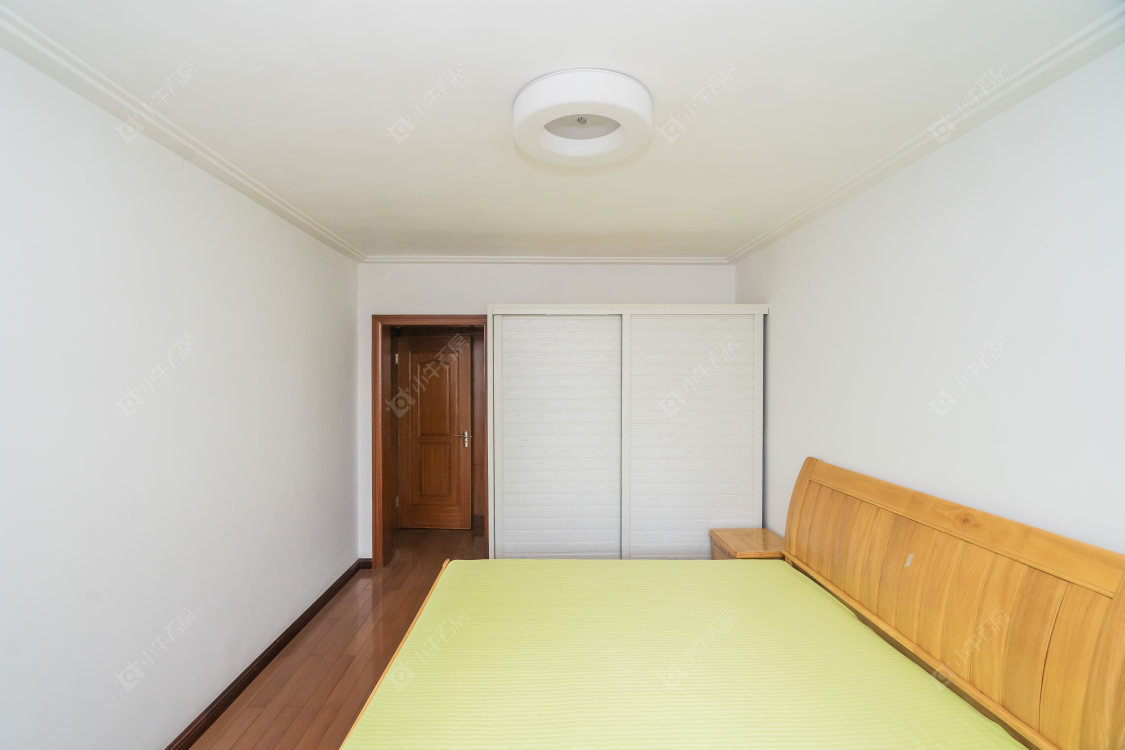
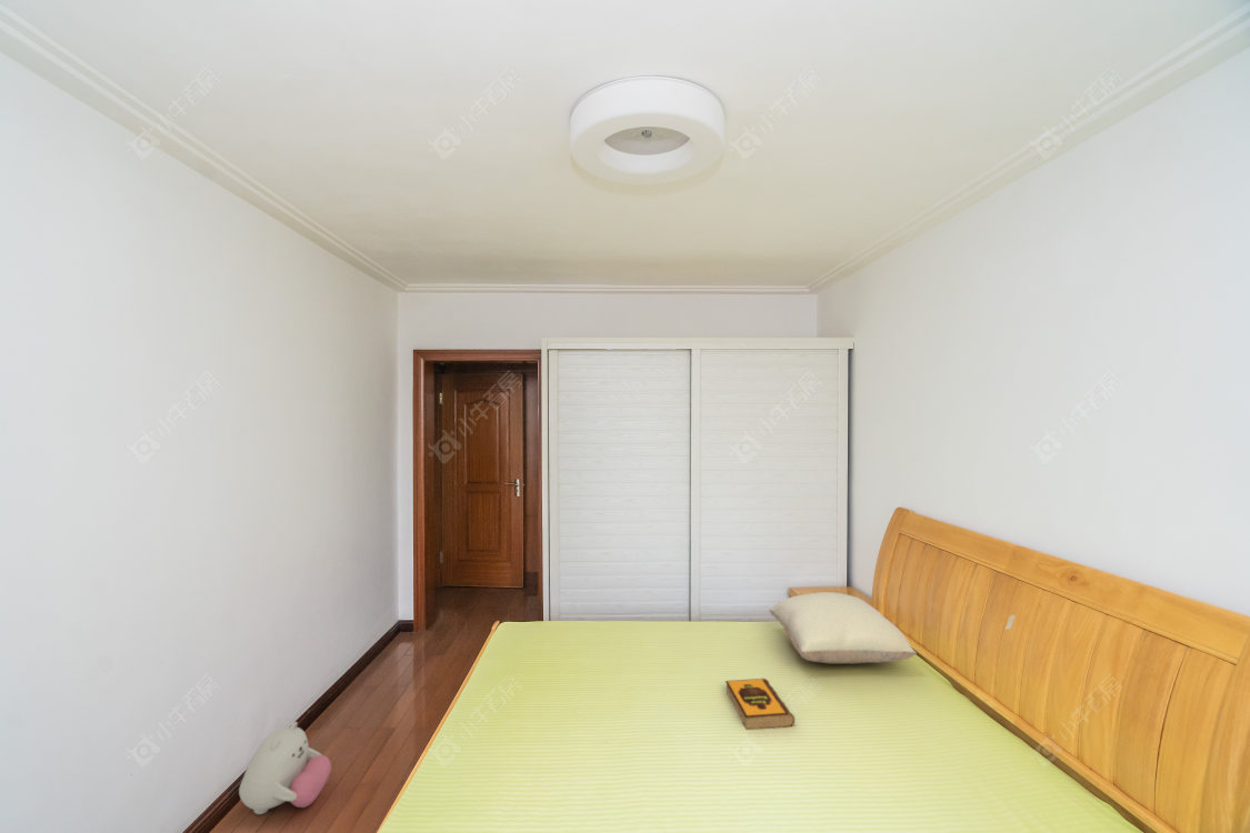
+ hardback book (758, 702)
+ plush toy (284, 767)
+ pillow (836, 625)
